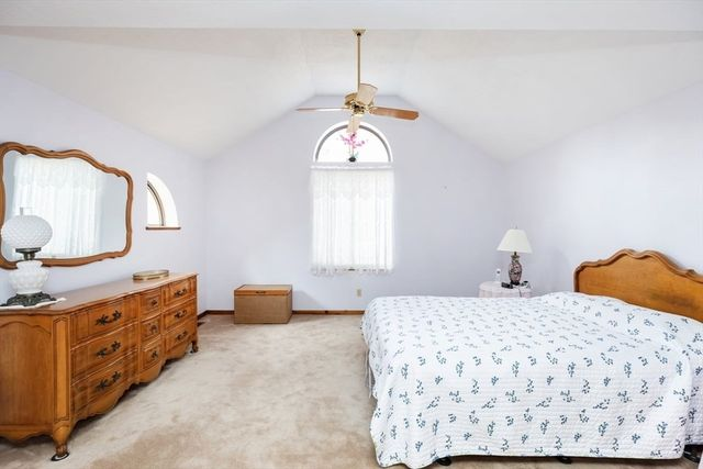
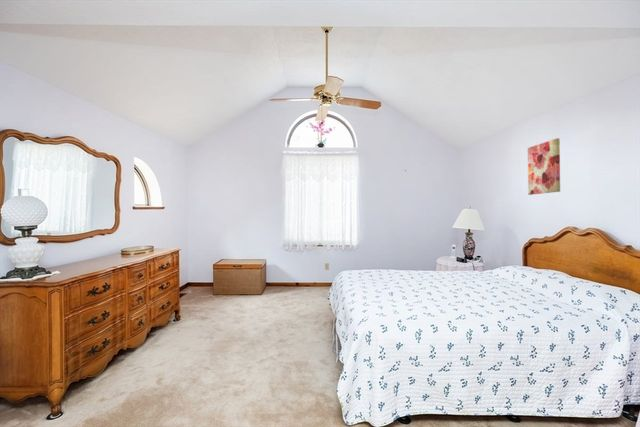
+ wall art (542, 168)
